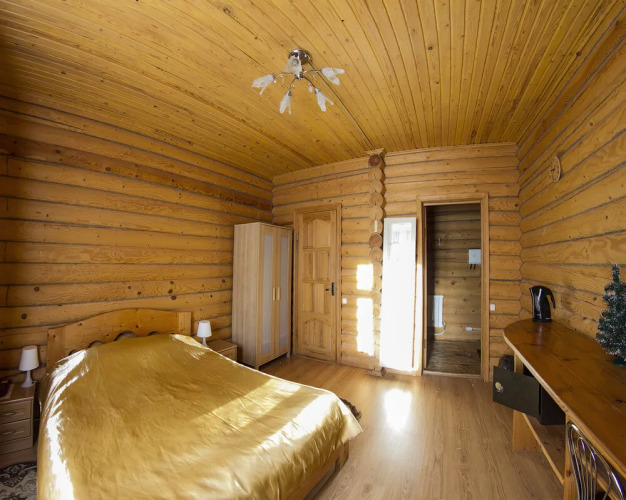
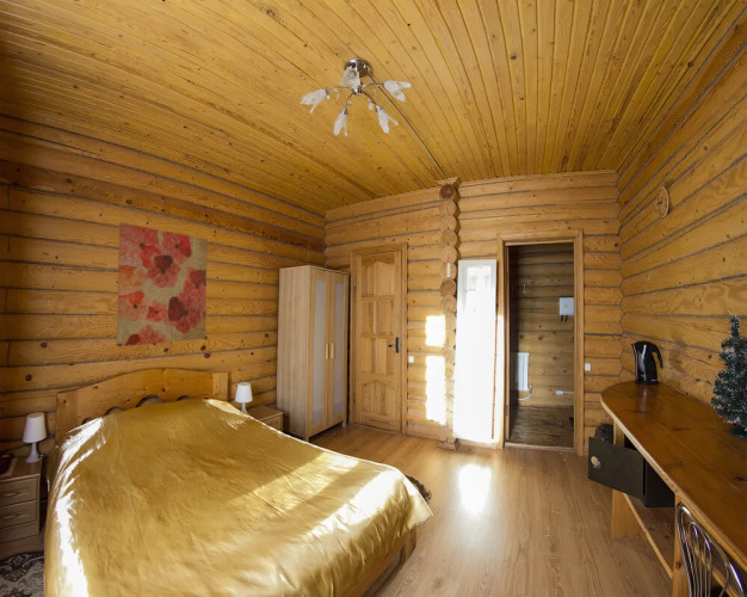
+ wall art (166, 287)
